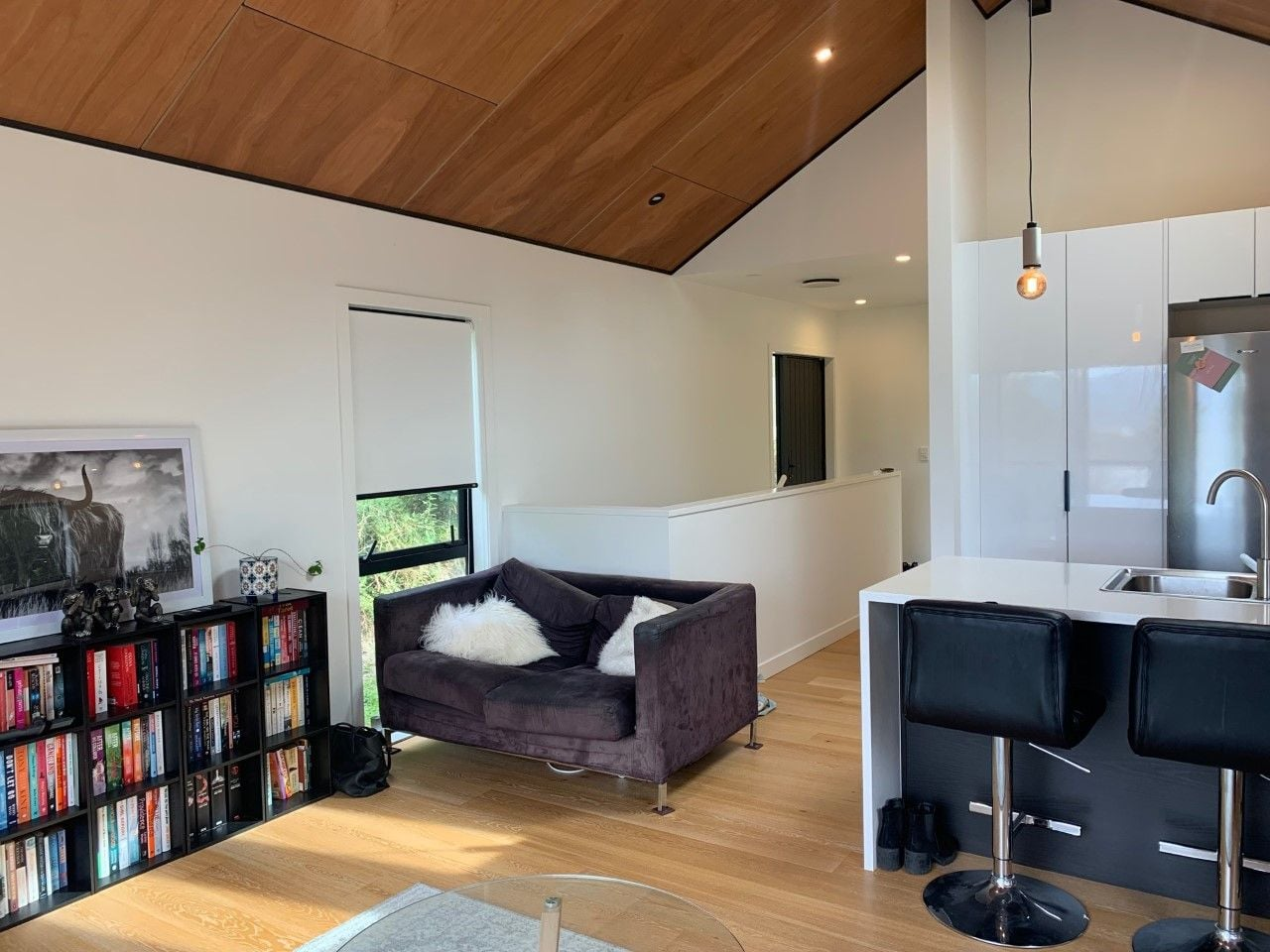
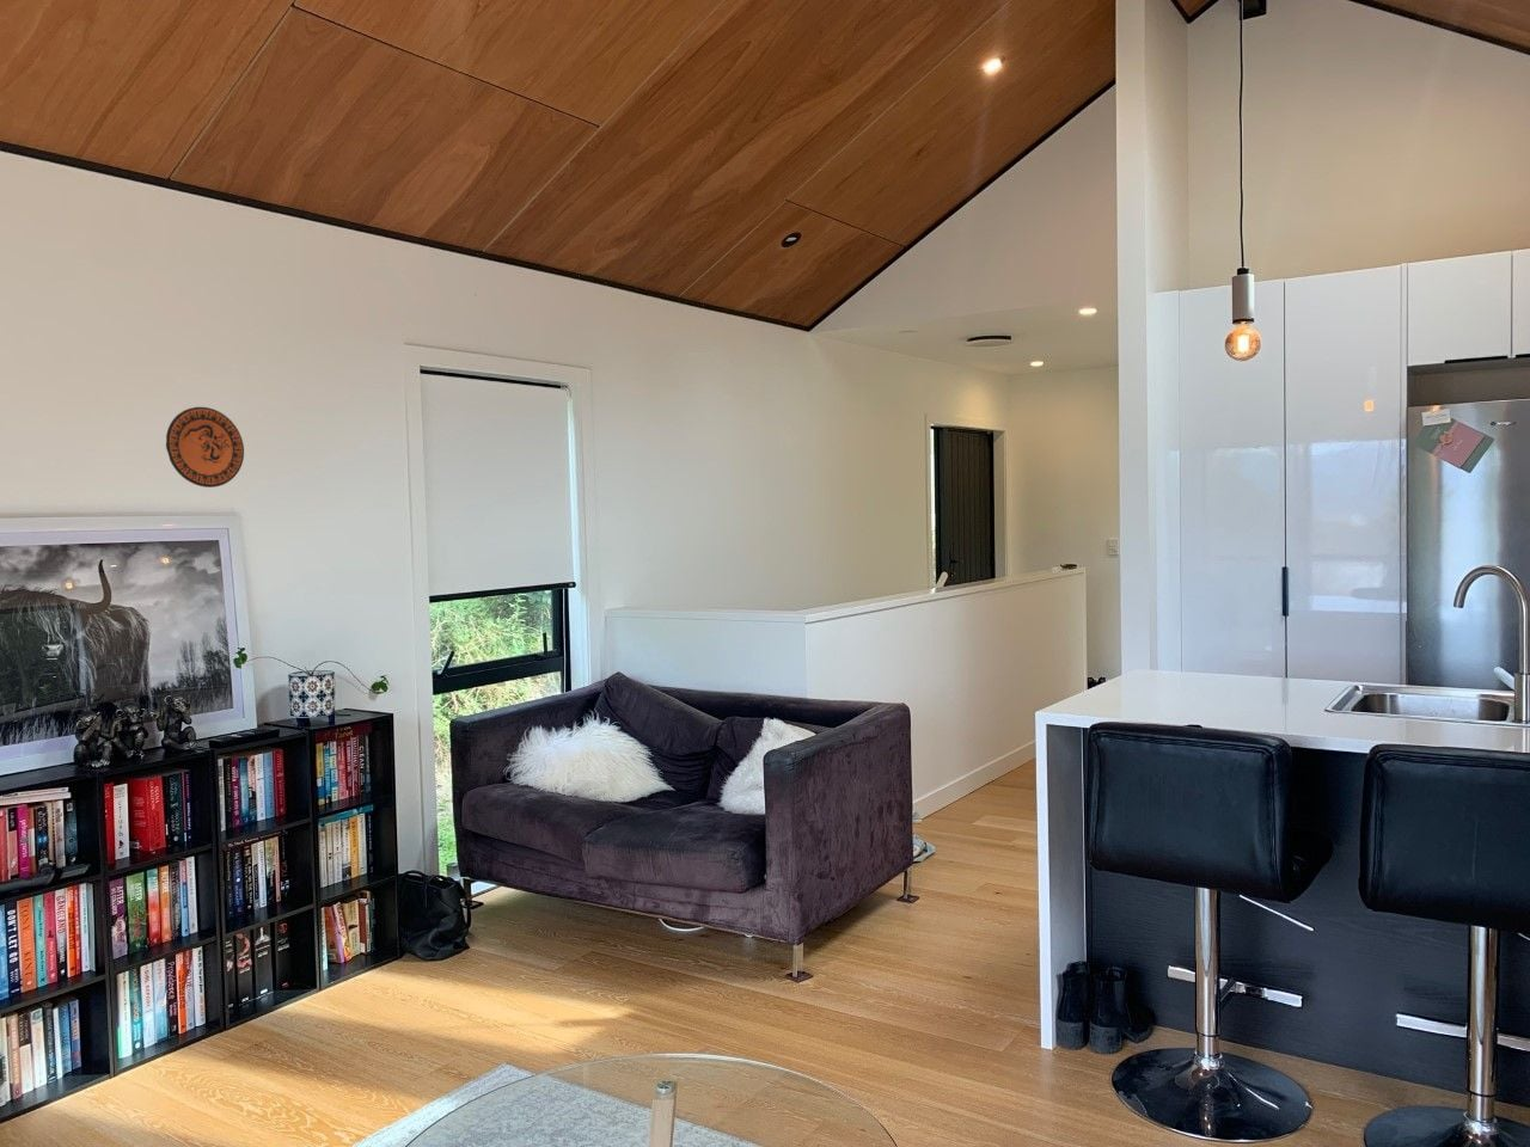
+ decorative plate (205, 447)
